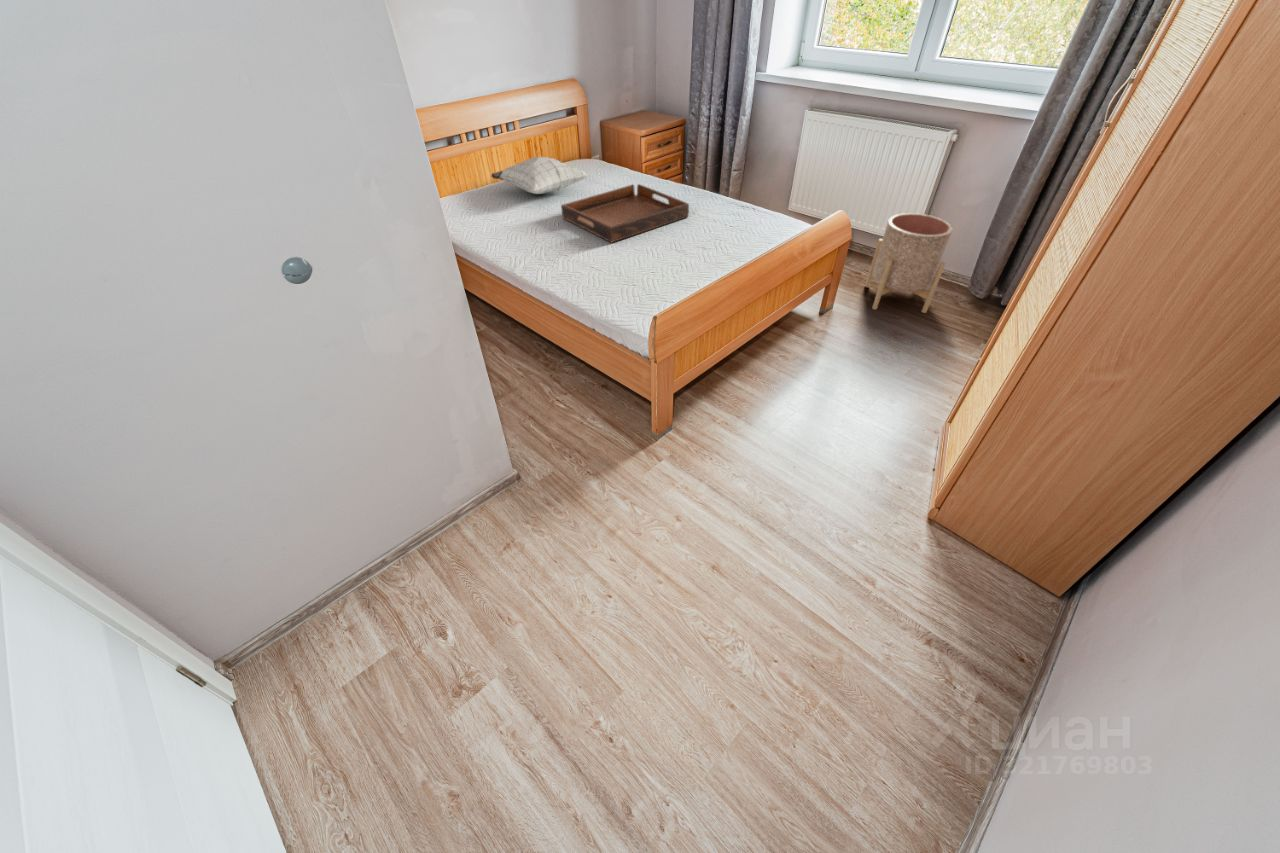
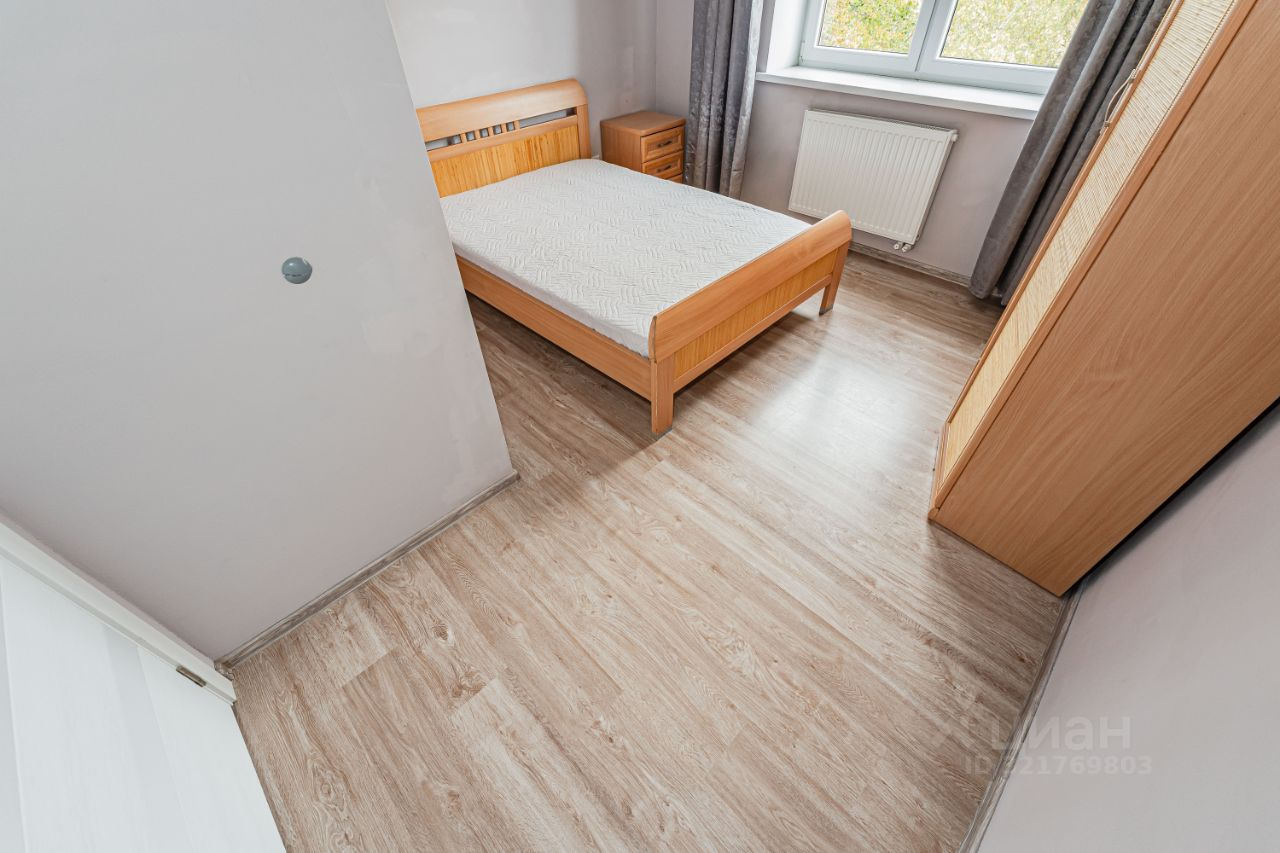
- pillow (539, 175)
- planter (906, 263)
- serving tray (625, 210)
